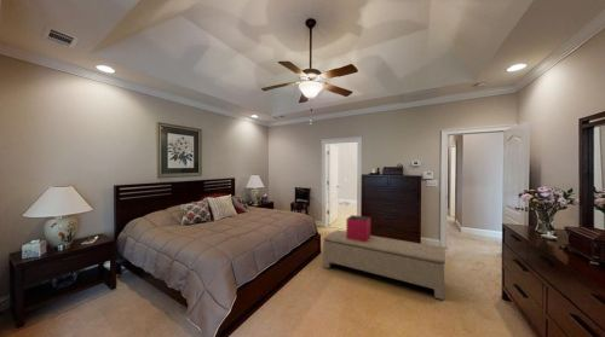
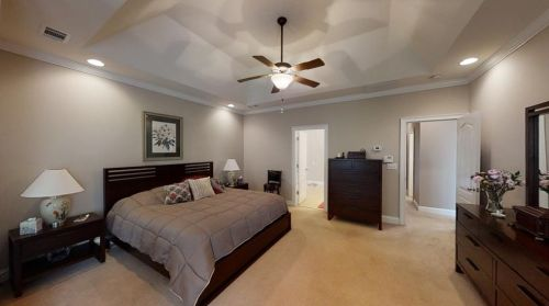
- bench (379, 257)
- storage bin (358, 227)
